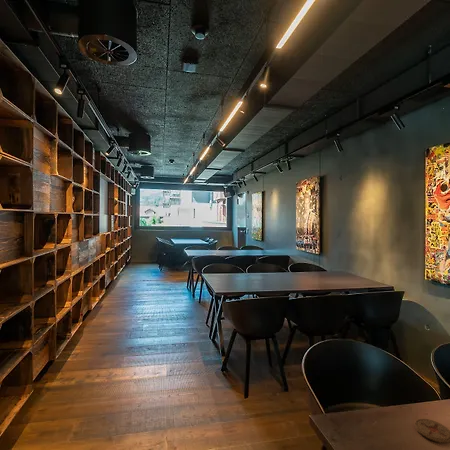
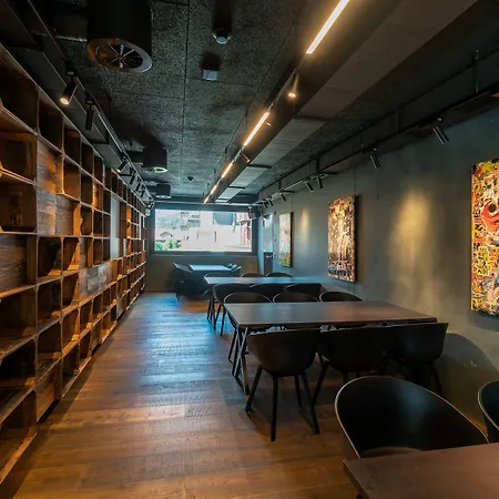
- coaster (433, 430)
